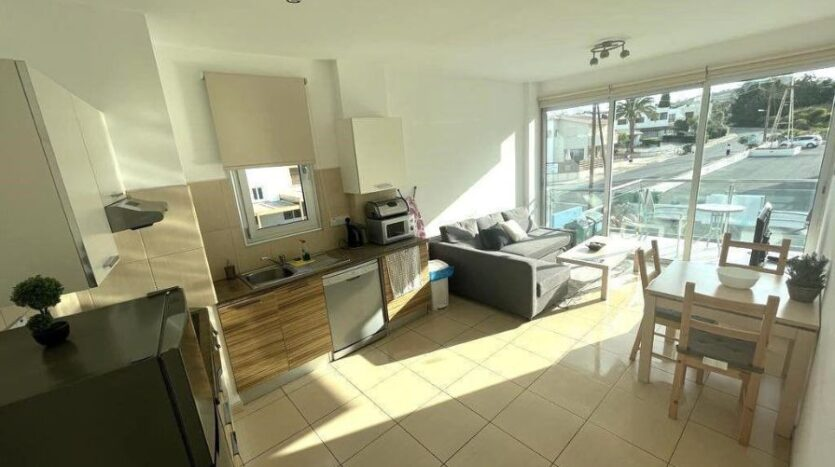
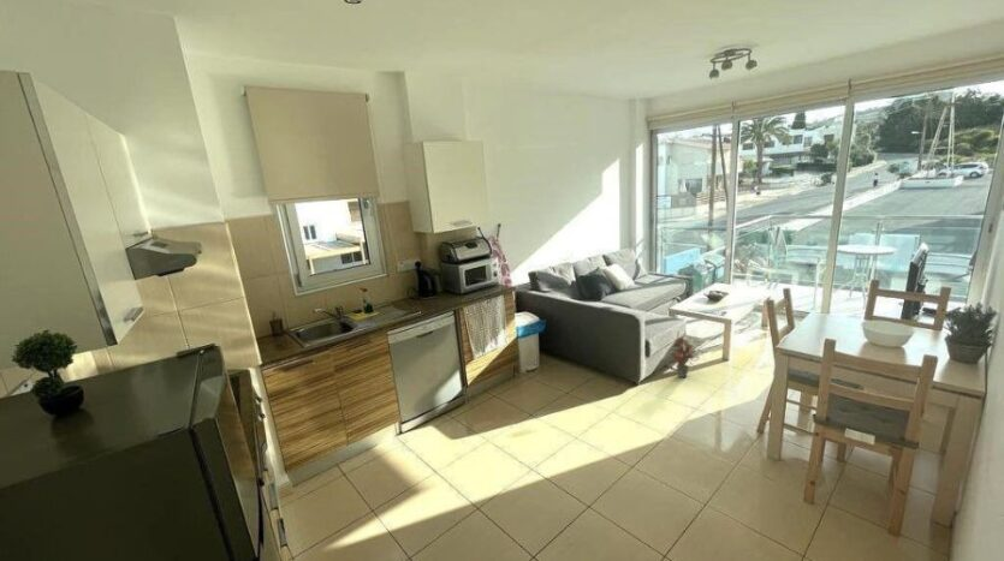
+ potted plant (682, 352)
